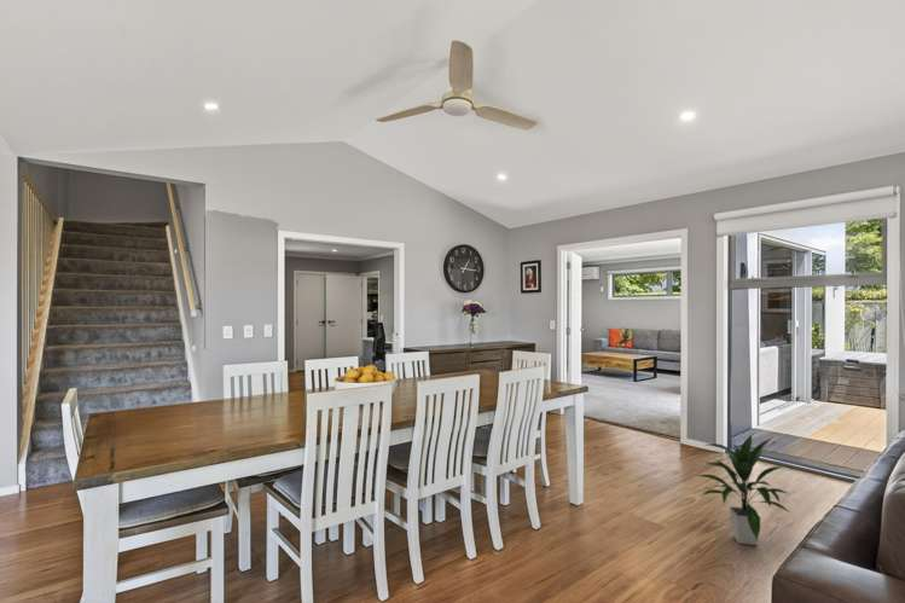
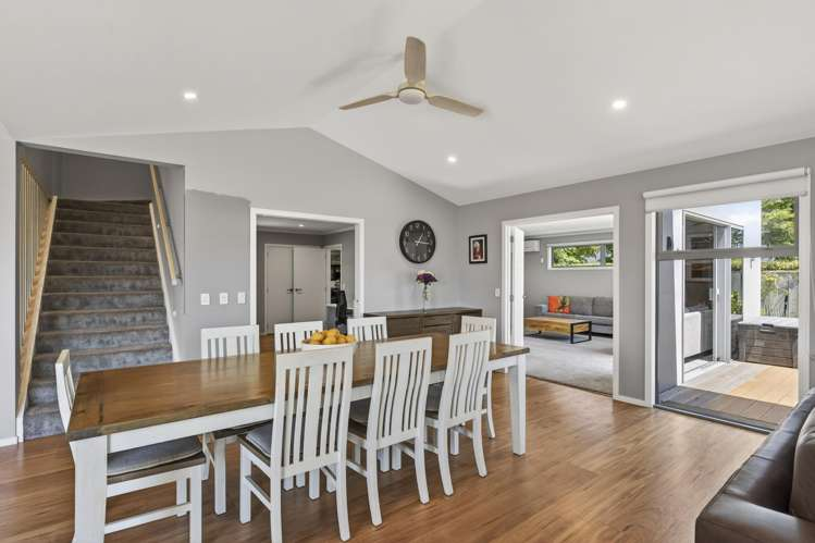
- indoor plant (743, 488)
